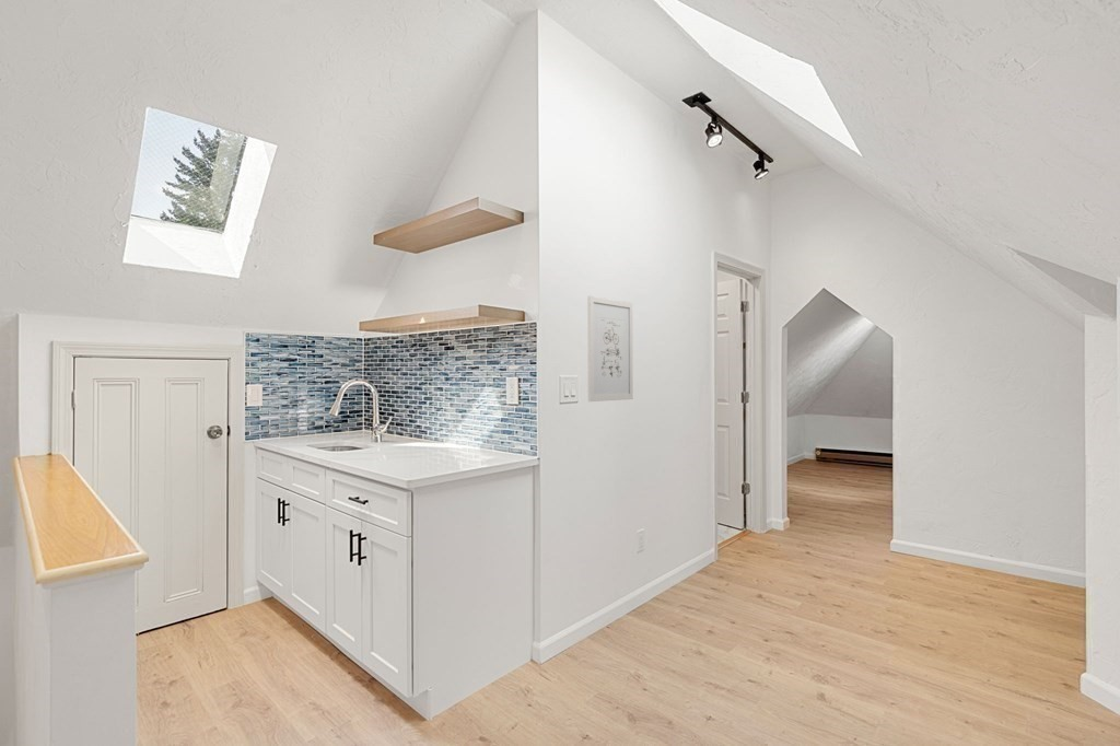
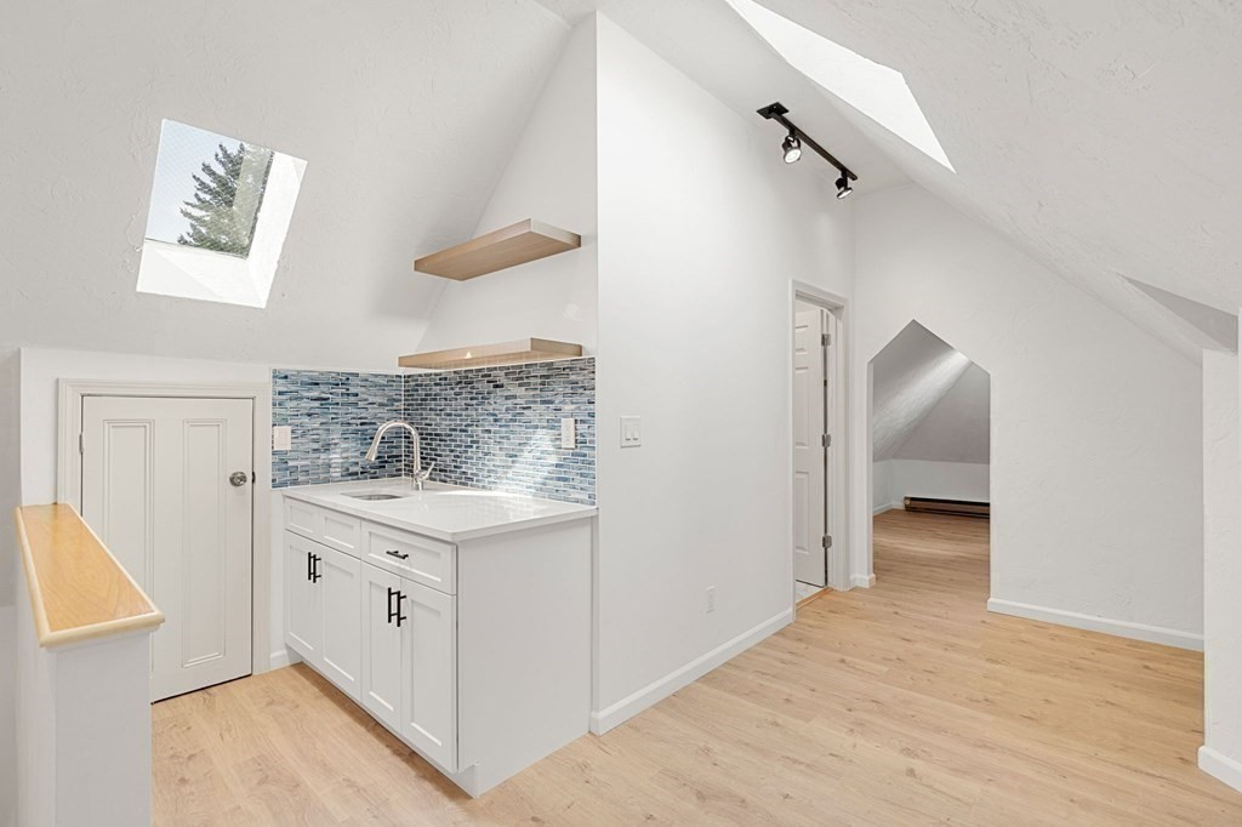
- wall art (610, 349)
